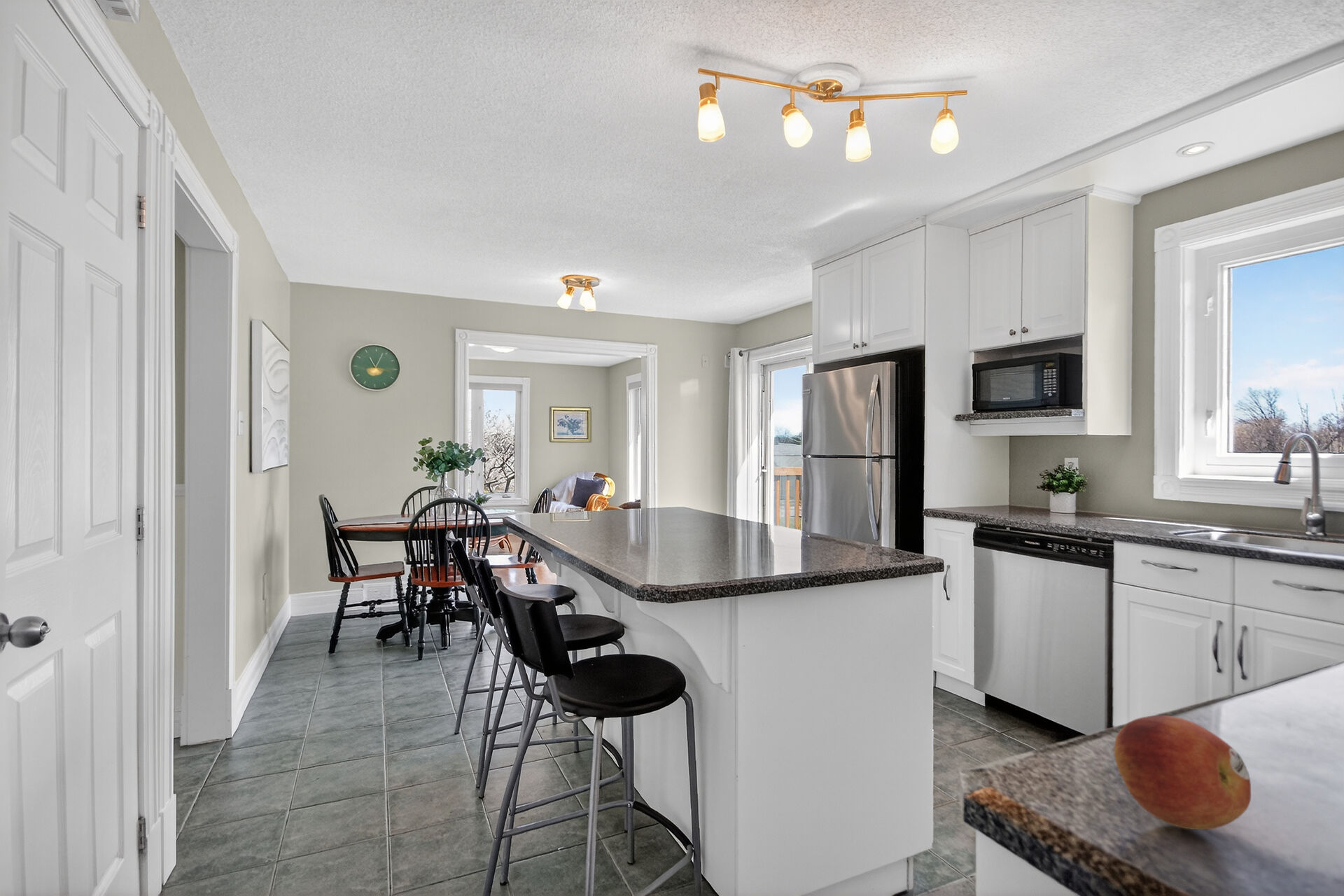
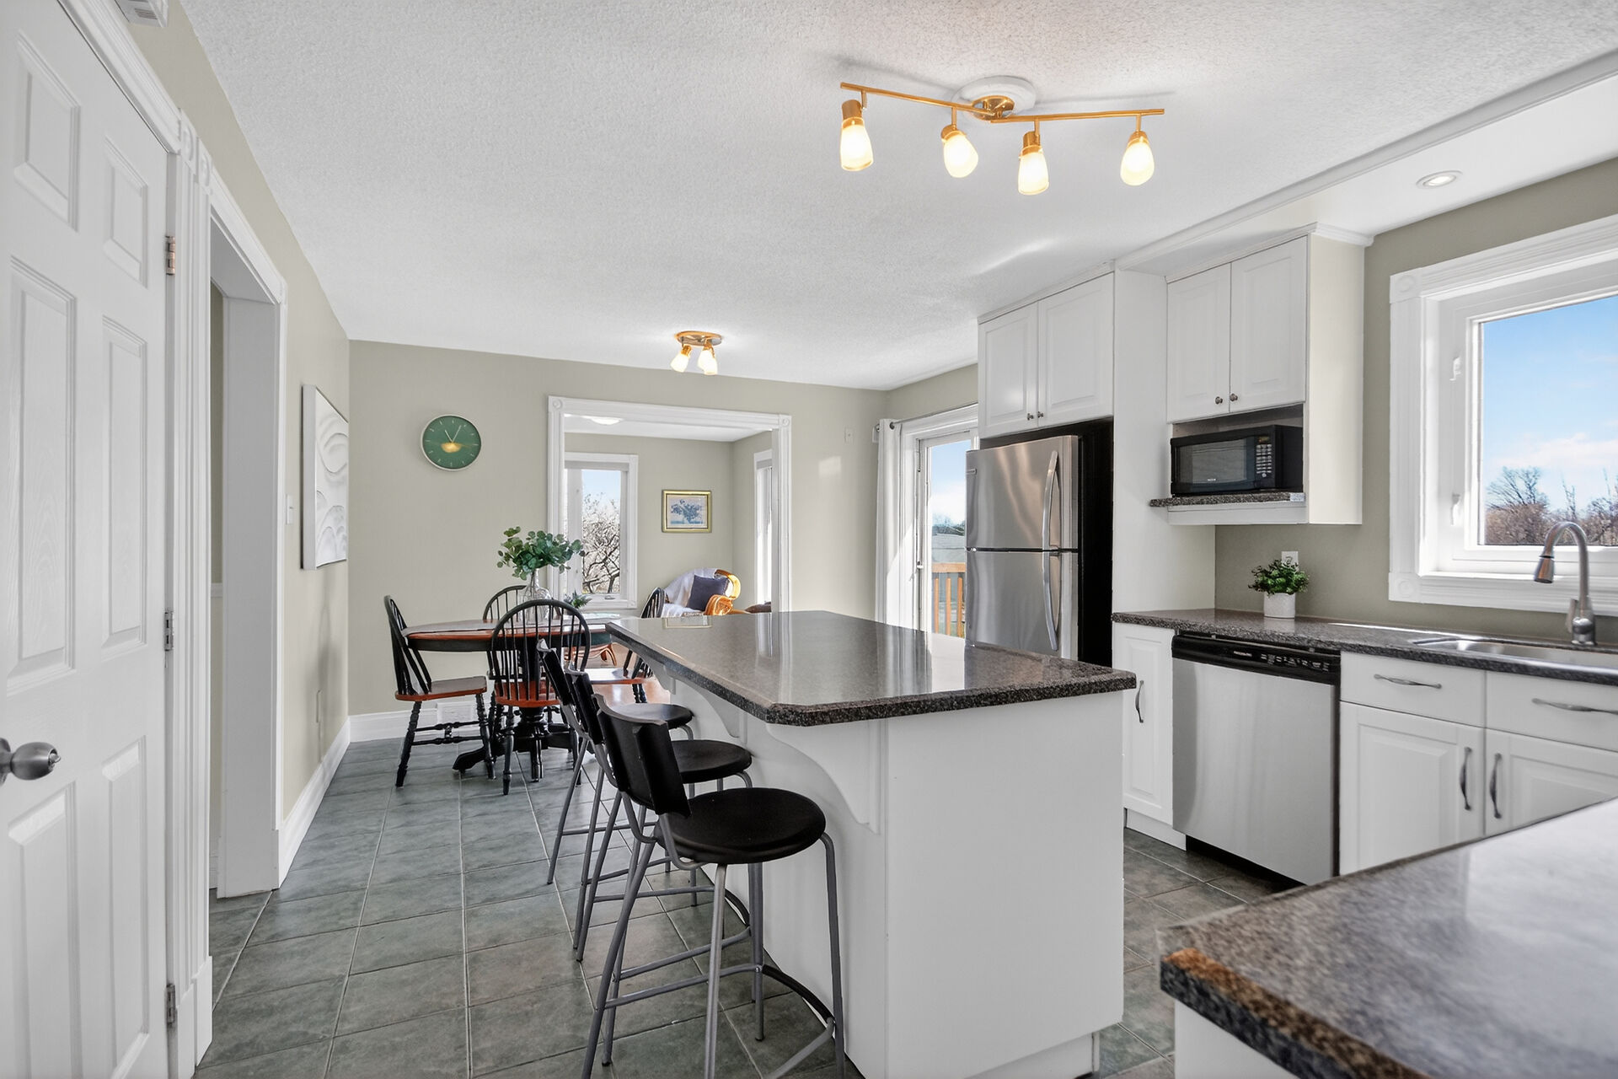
- fruit (1180, 773)
